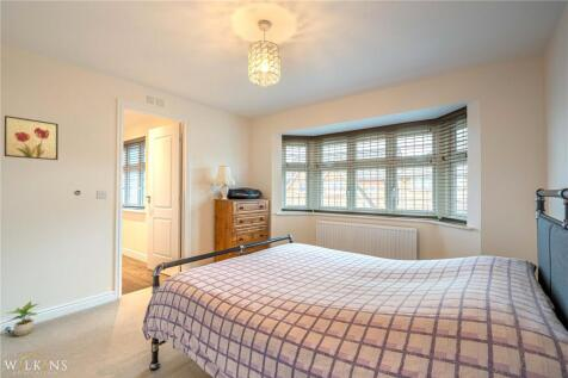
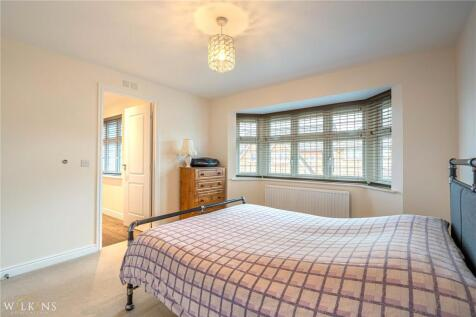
- potted plant (23, 317)
- wall art (32, 138)
